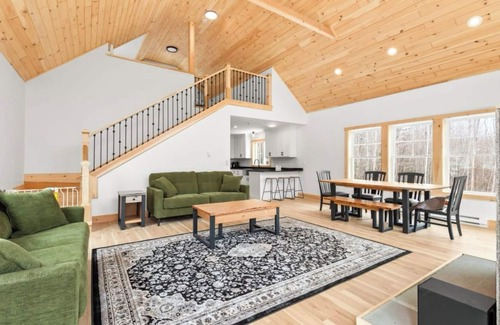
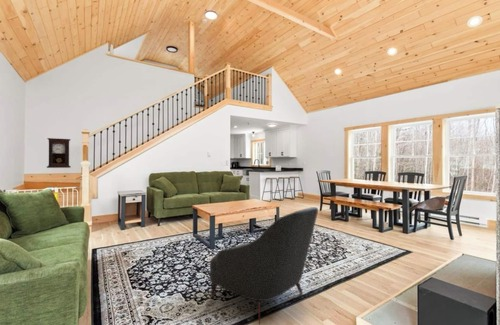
+ pendulum clock (59, 153)
+ armchair (265, 250)
